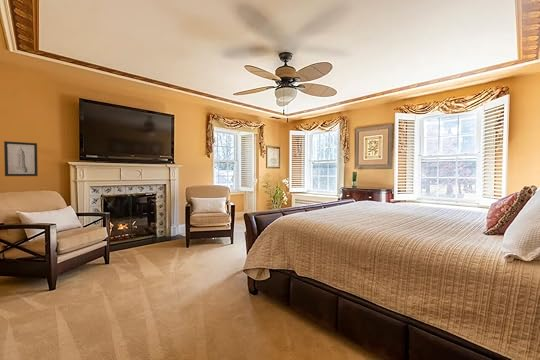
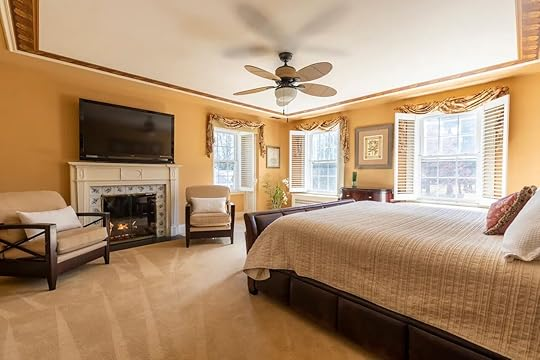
- wall art (21, 159)
